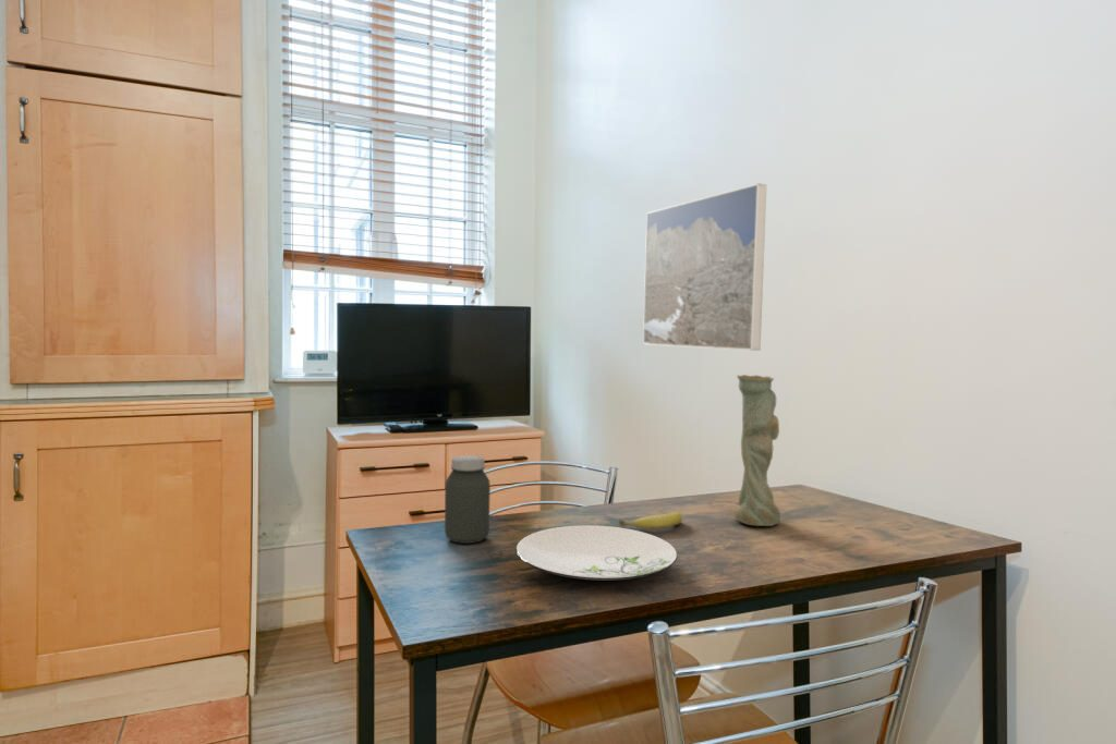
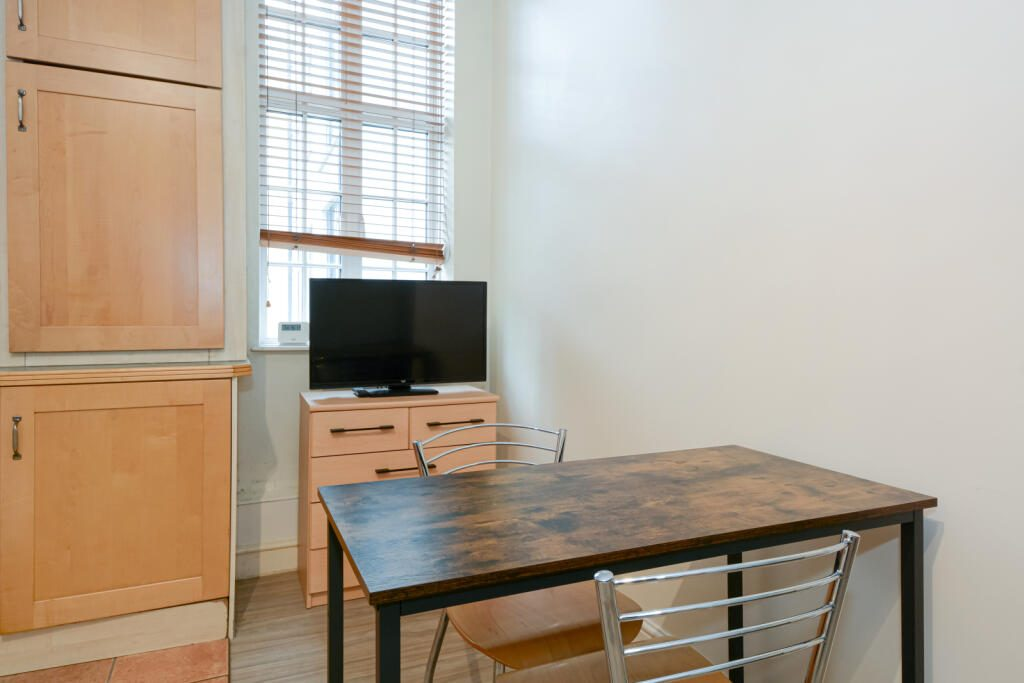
- fruit (655, 519)
- plate (595, 558)
- vase (759, 449)
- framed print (696, 273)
- jar (466, 498)
